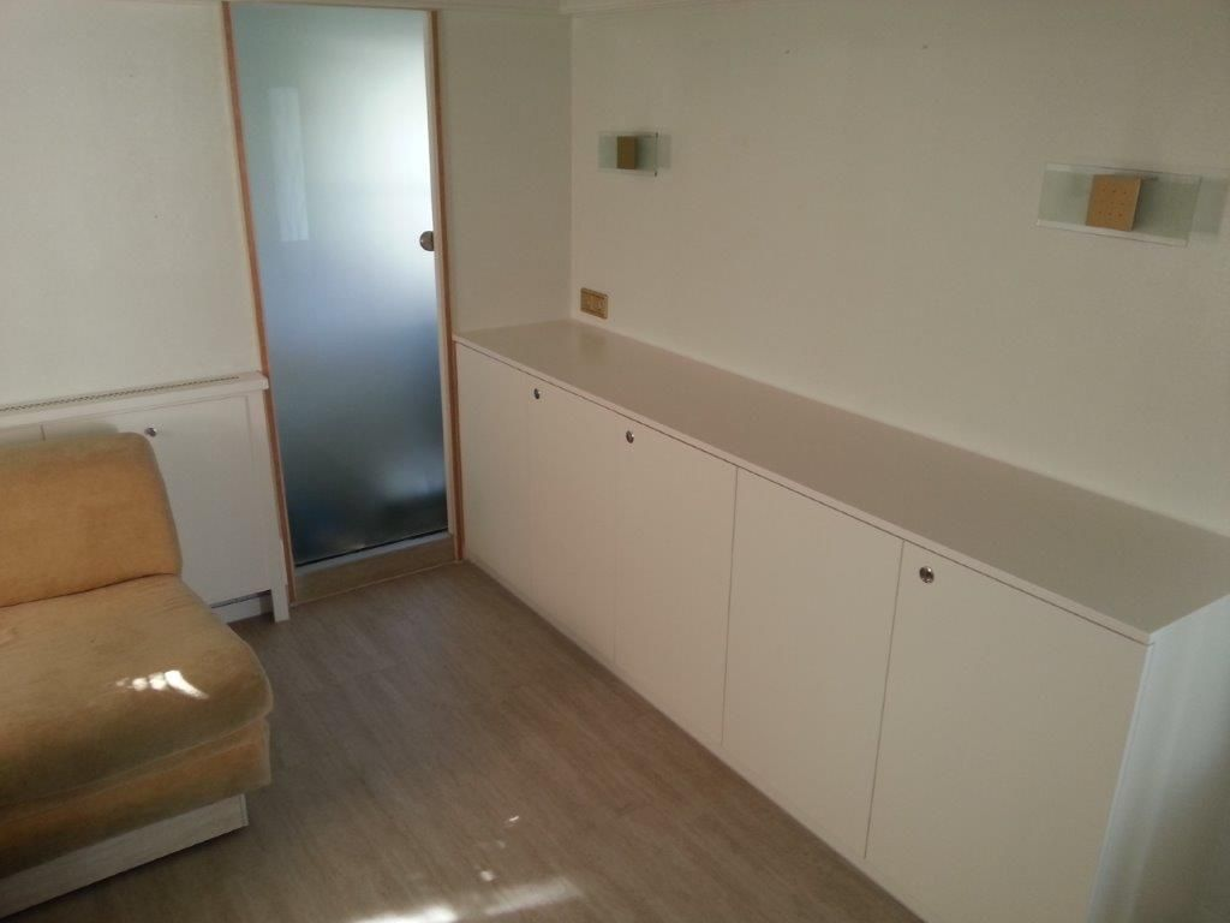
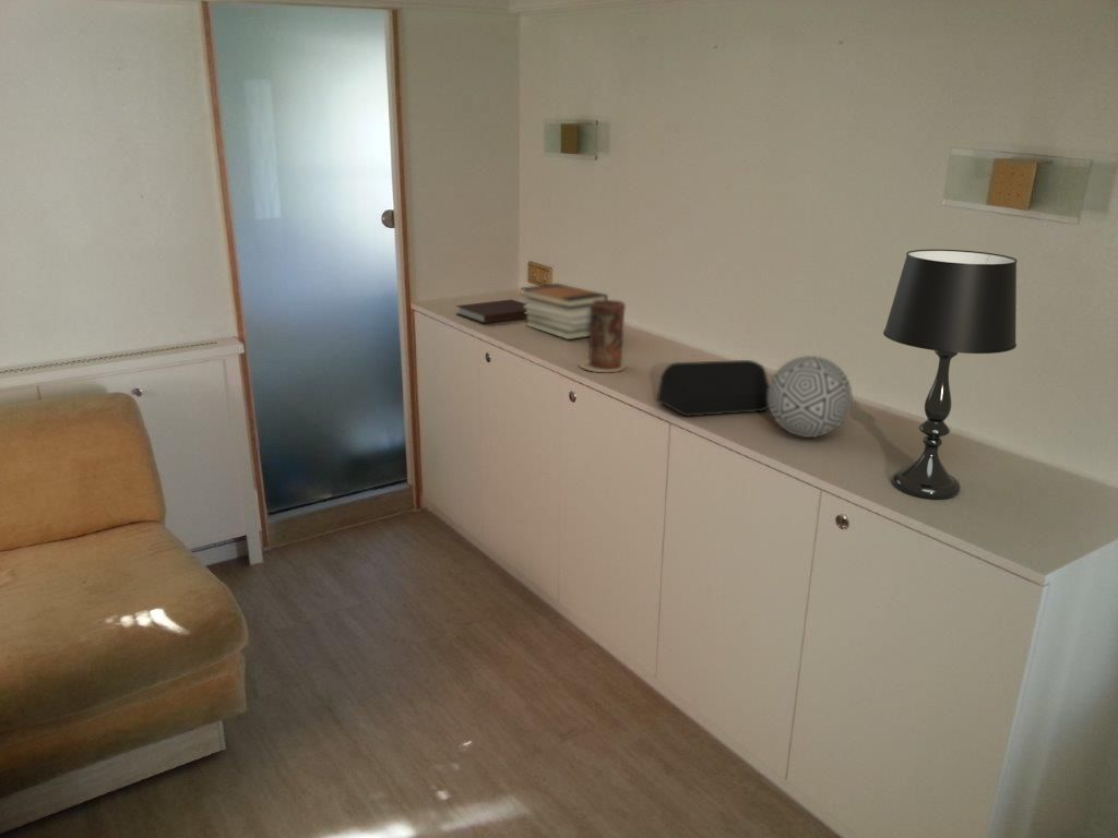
+ table lamp (942, 375)
+ decorative ball (809, 396)
+ vase (603, 334)
+ speaker (718, 385)
+ book stack (563, 310)
+ notebook (498, 311)
